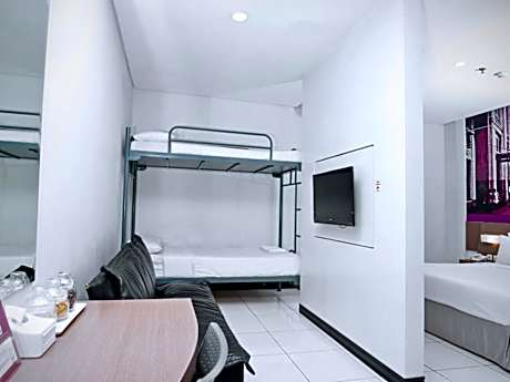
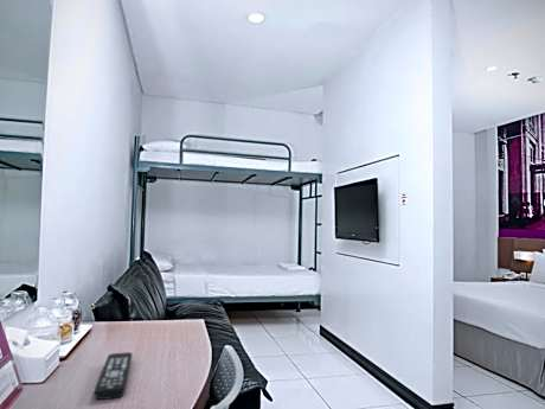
+ remote control (115, 372)
